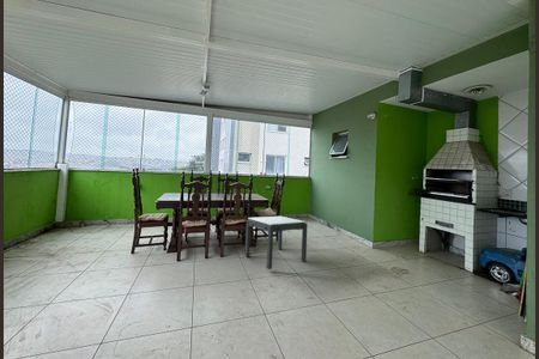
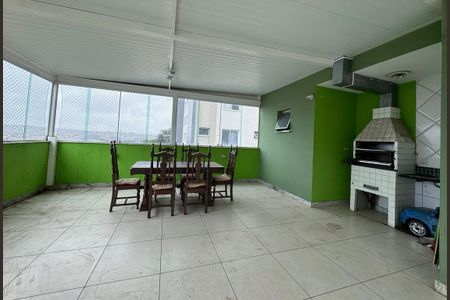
- side table (278, 238)
